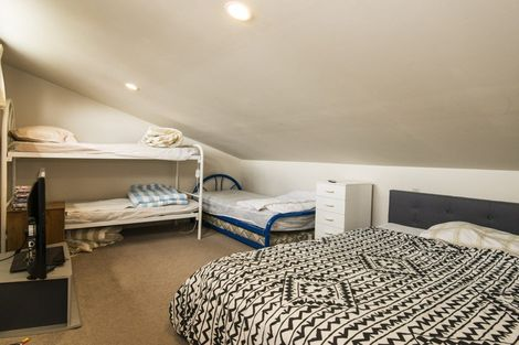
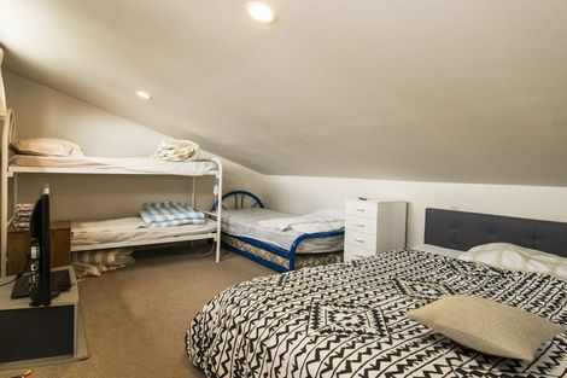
+ pillow (483, 321)
